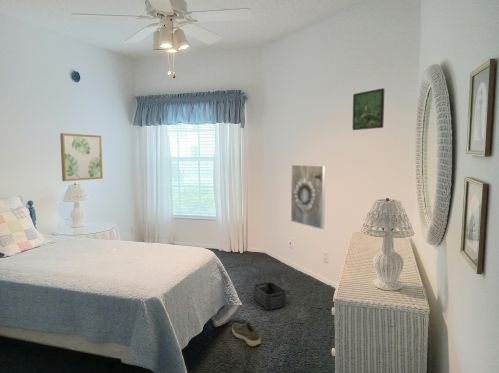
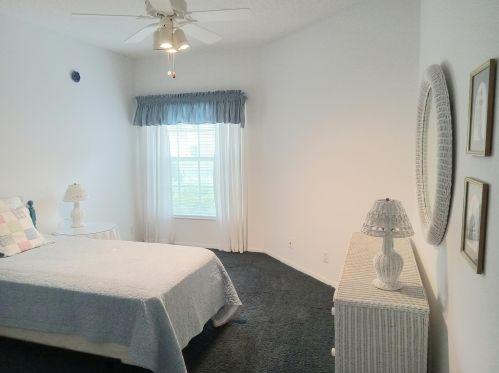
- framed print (307, 195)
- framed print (367, 110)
- wall art (82, 157)
- shoe (246, 329)
- storage bin (269, 295)
